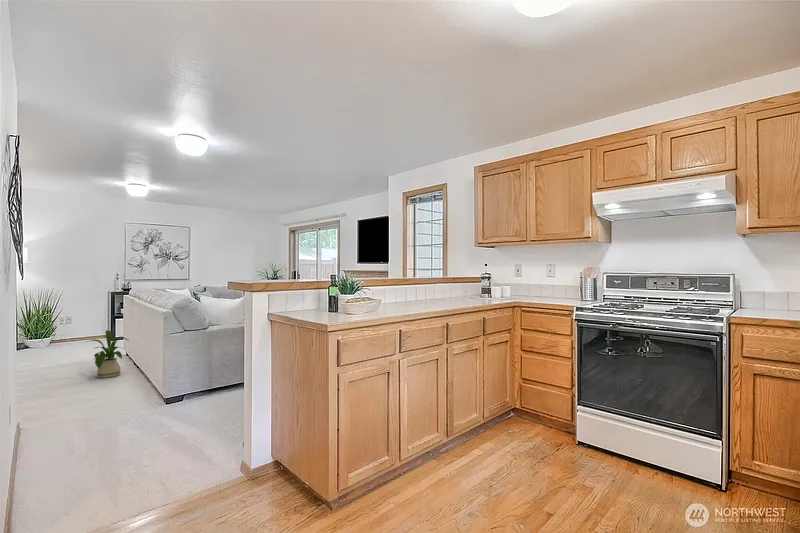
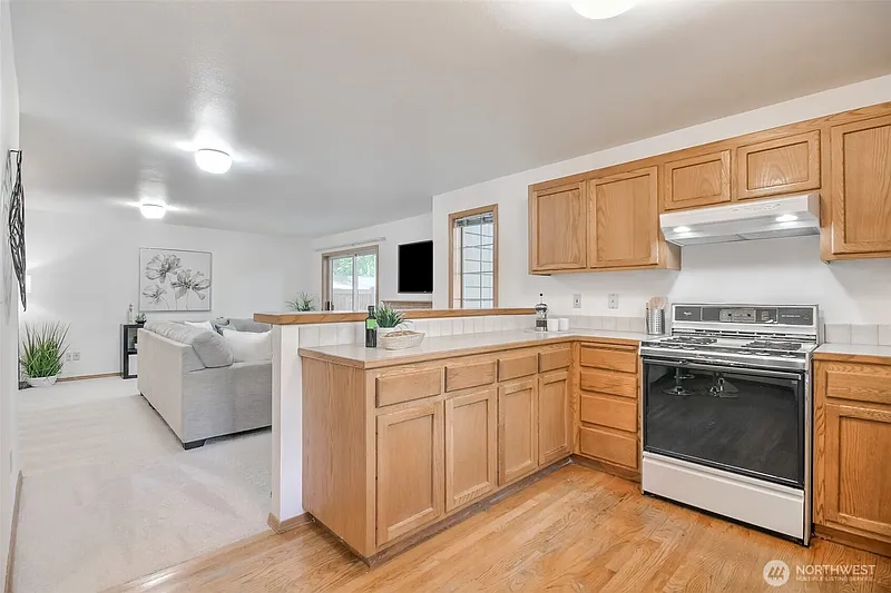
- house plant (105, 354)
